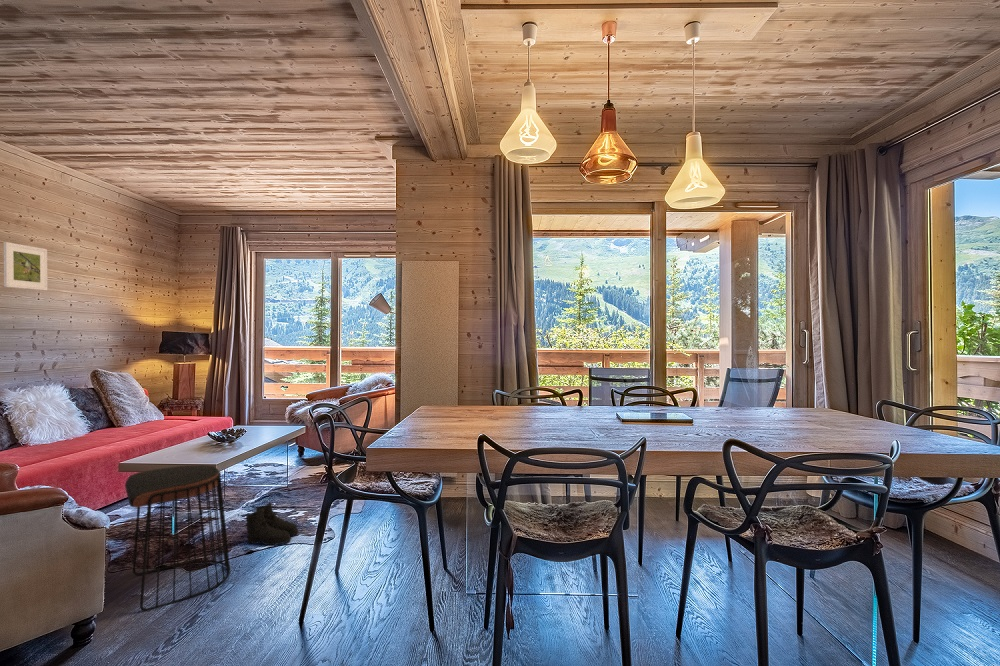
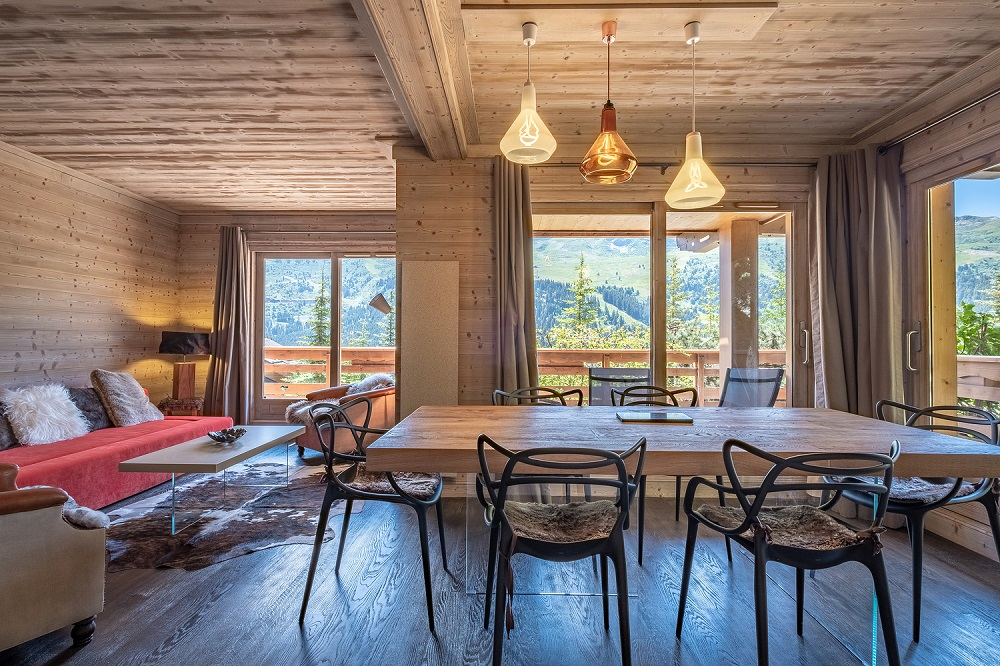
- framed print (26, 267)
- boots (272, 521)
- stool (177, 527)
